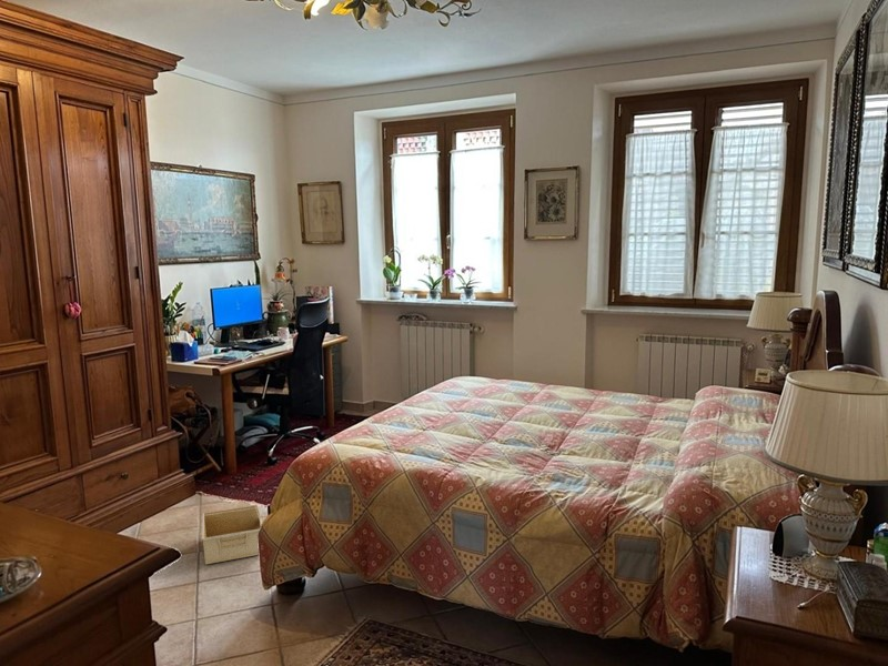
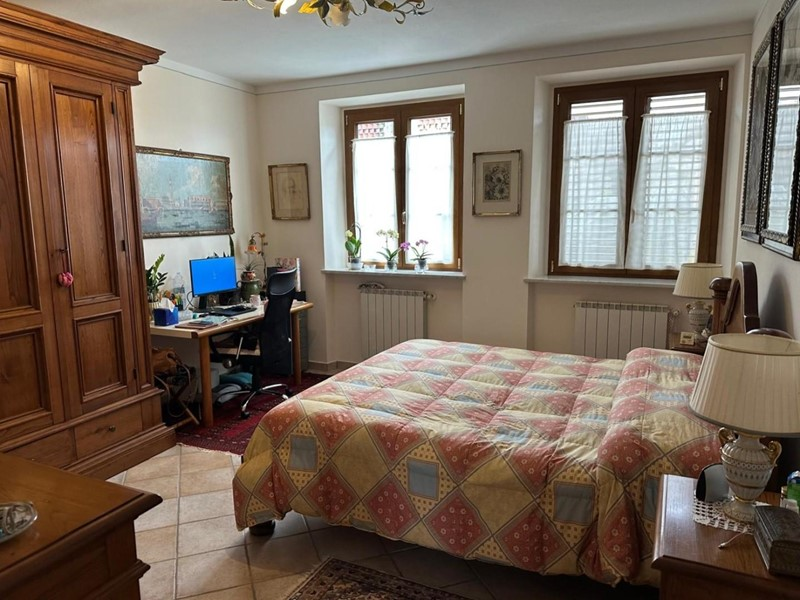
- storage bin (233, 533)
